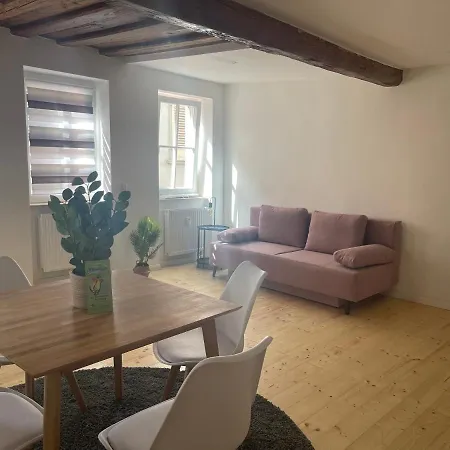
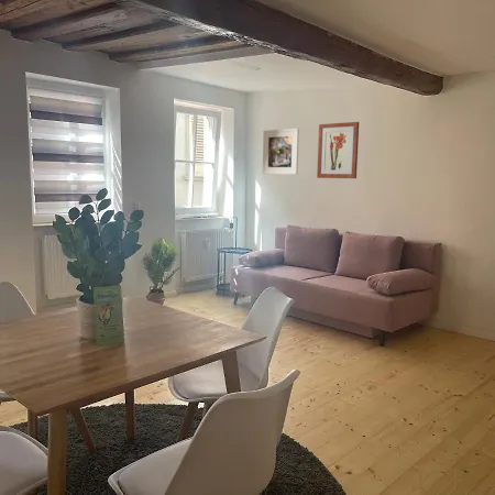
+ wall art (337, 151)
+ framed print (279, 152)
